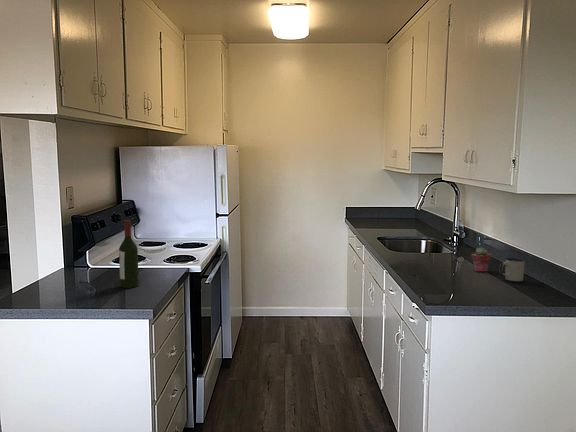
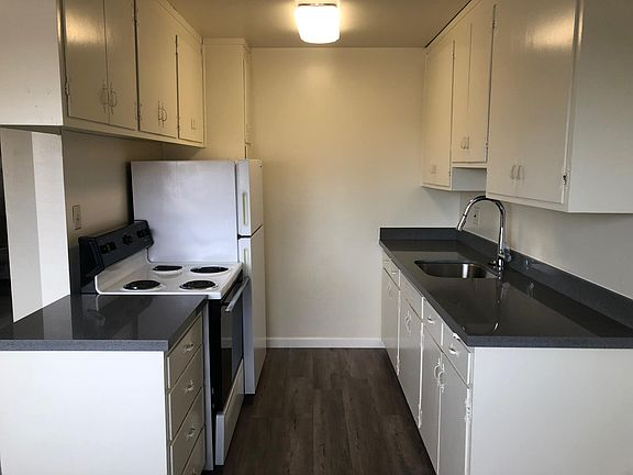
- potted succulent (481, 259)
- mug (511, 270)
- wine bottle (128, 253)
